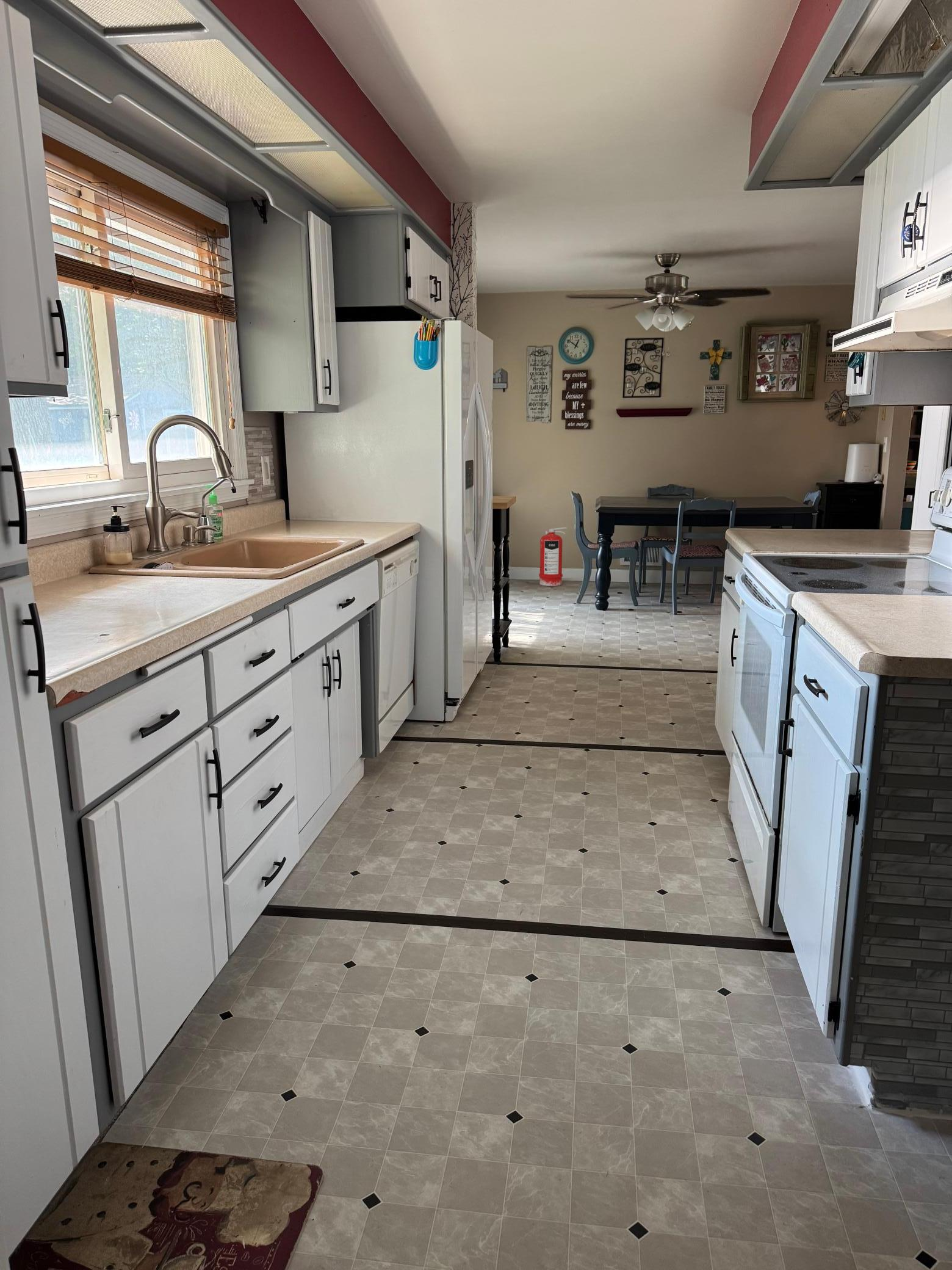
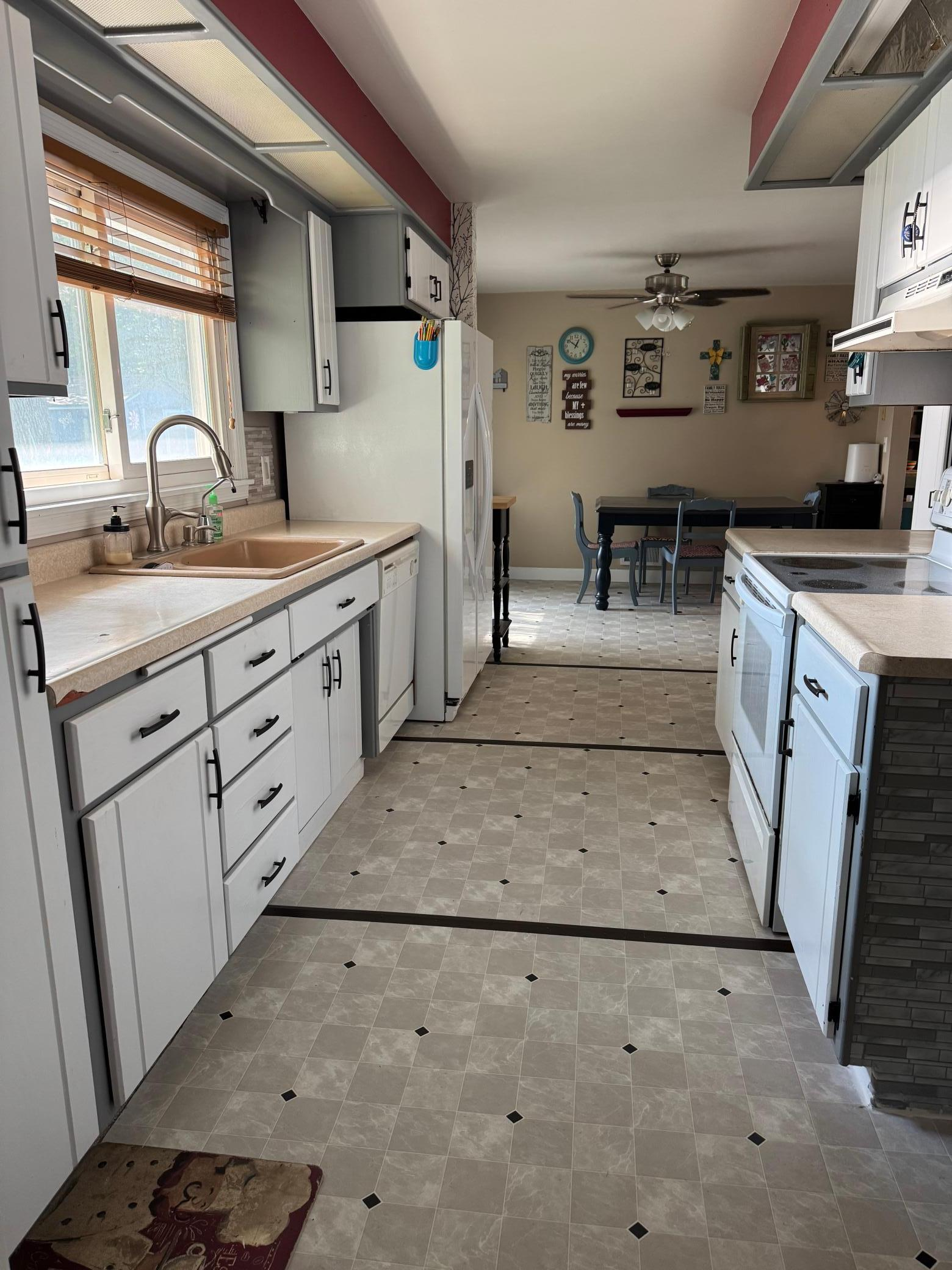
- fire extinguisher (553, 555)
